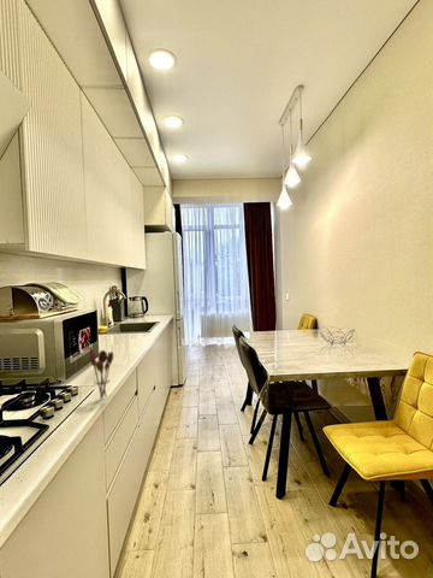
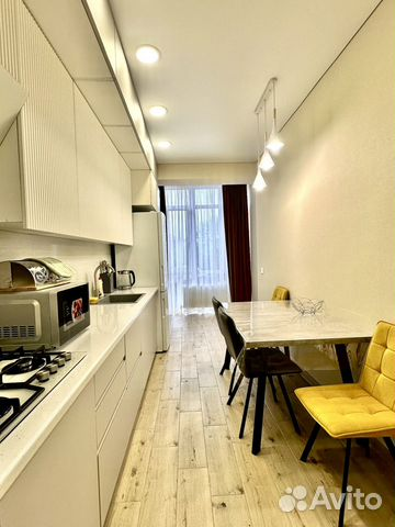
- utensil holder (100, 372)
